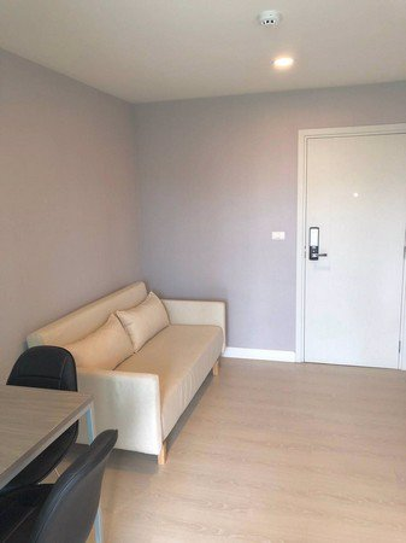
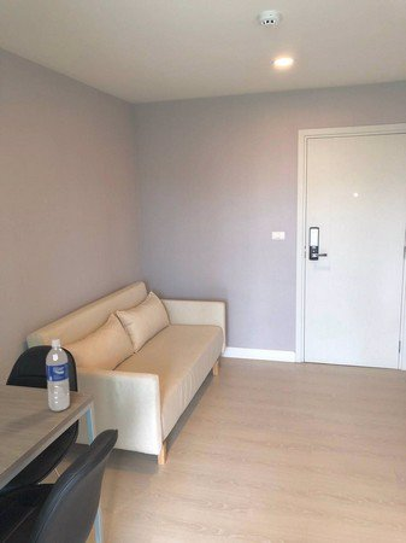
+ water bottle (57, 374)
